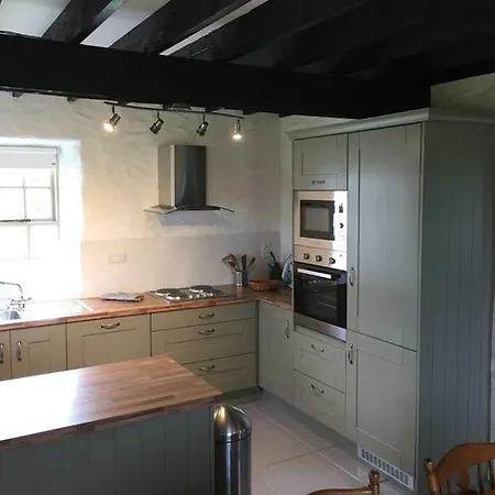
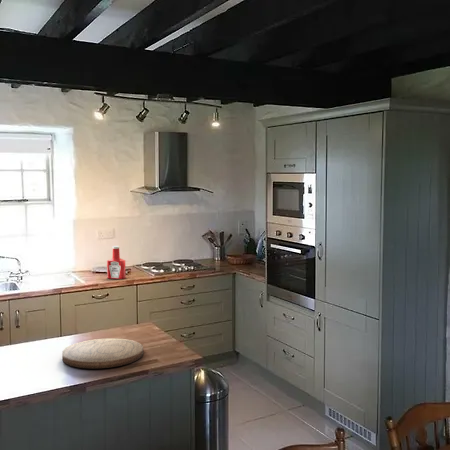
+ soap bottle (116, 262)
+ cutting board (103, 352)
